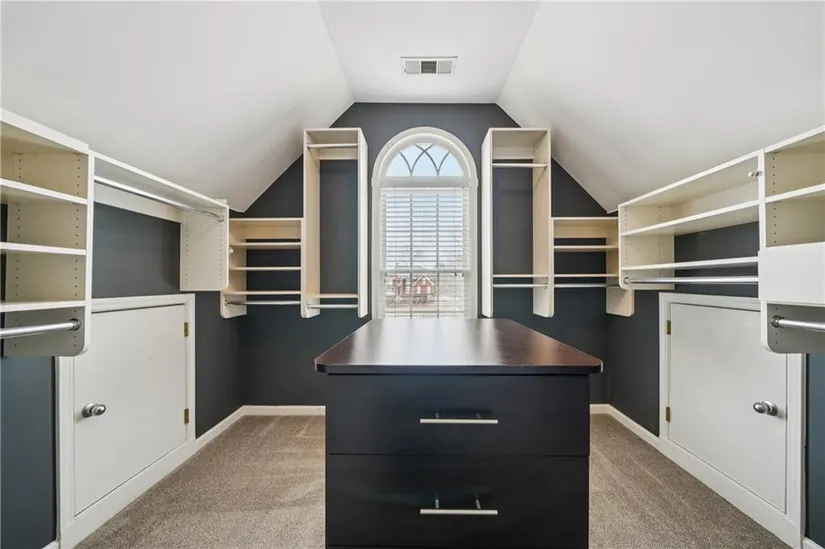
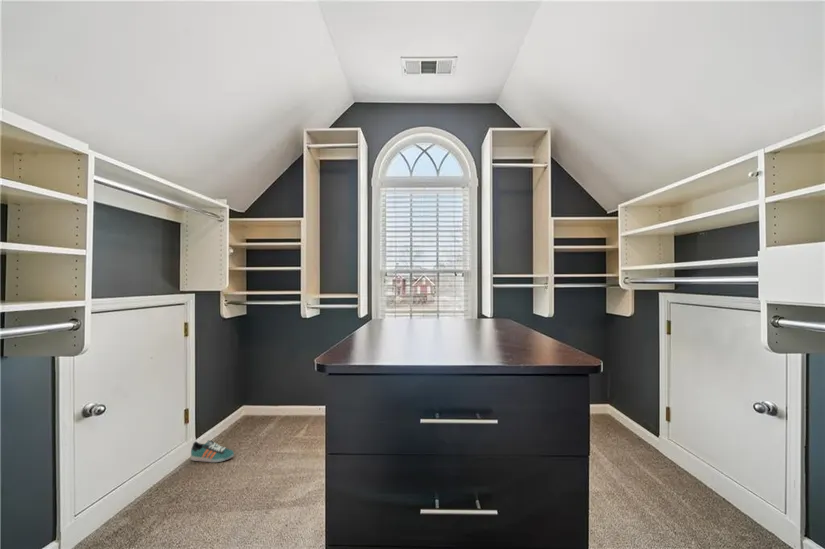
+ sneaker (211, 450)
